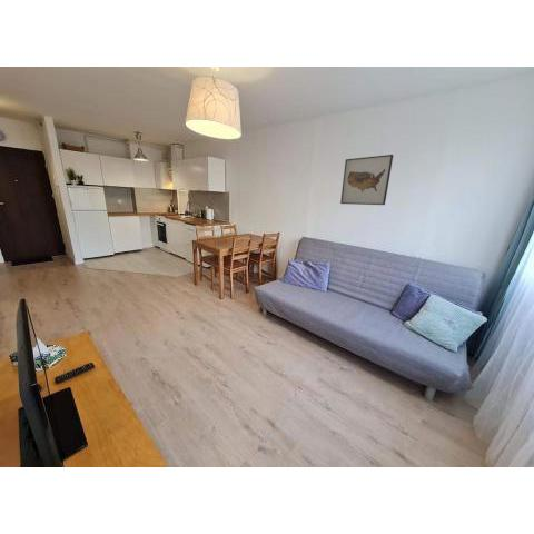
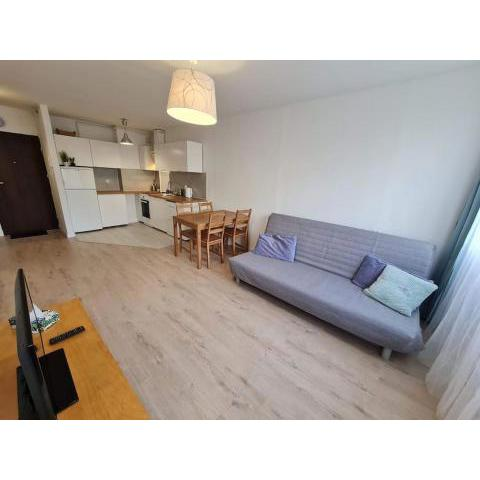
- wall art (364, 181)
